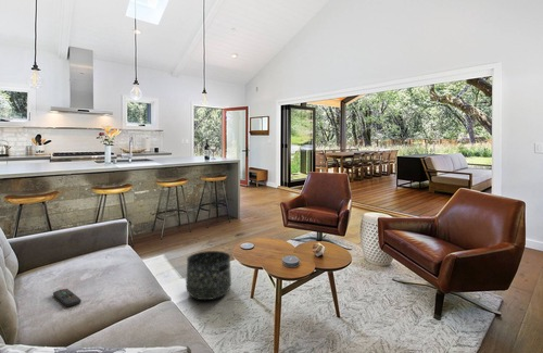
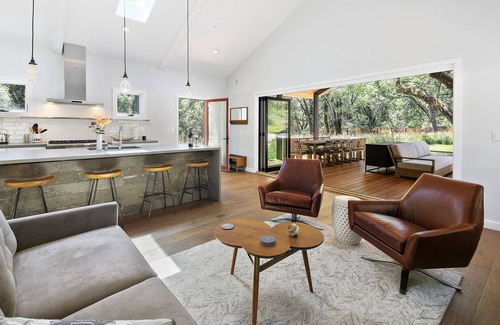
- remote control (66, 297)
- basket (209, 275)
